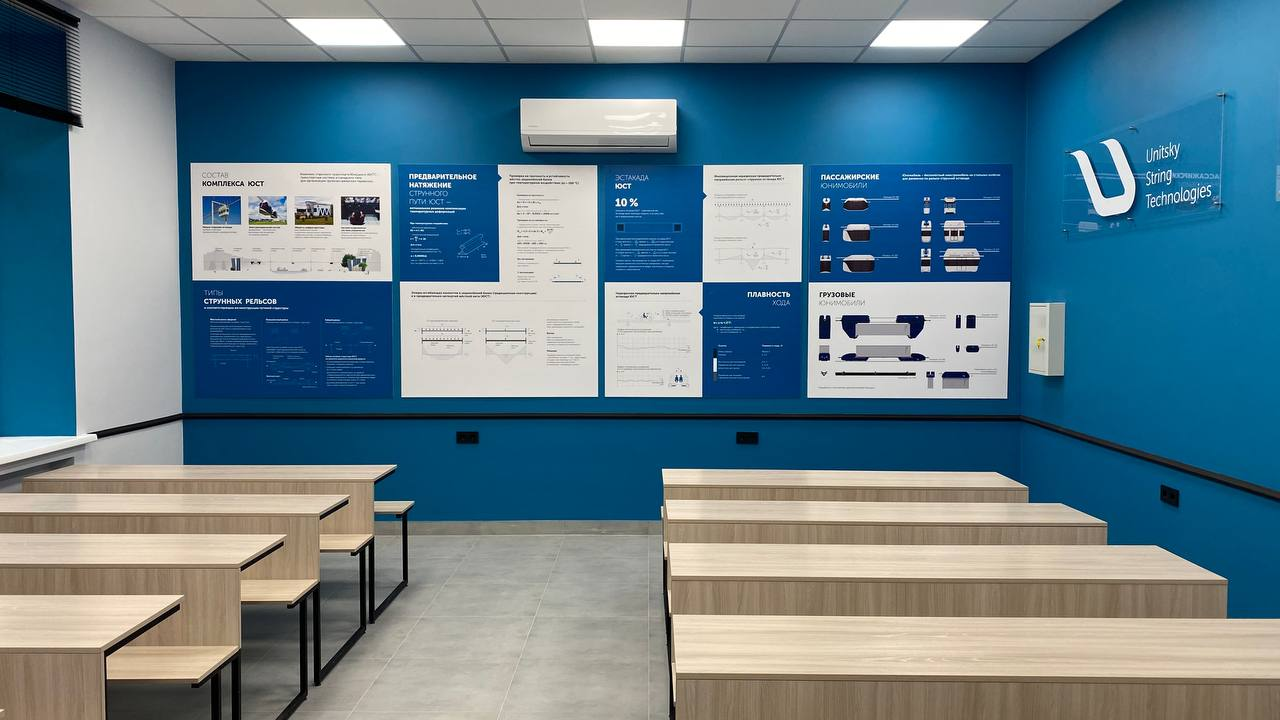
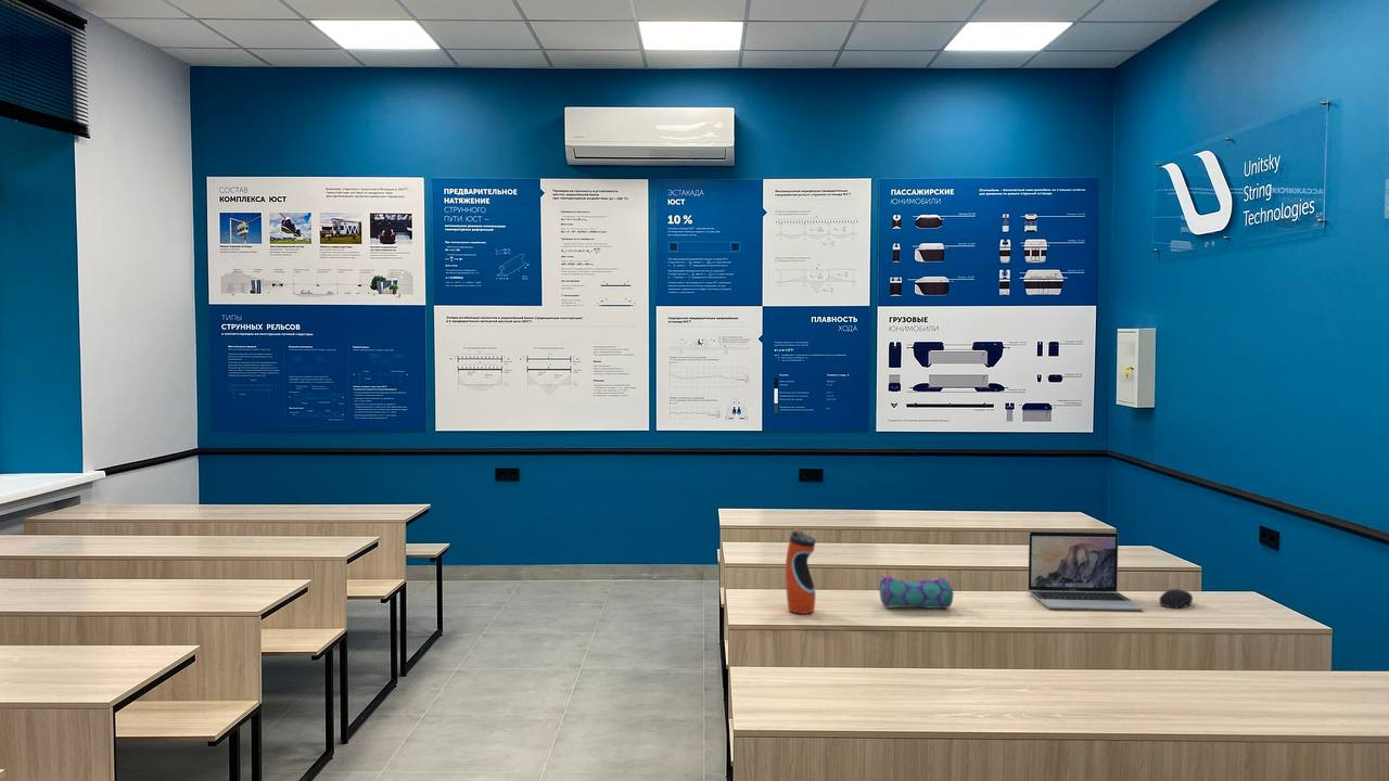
+ water bottle (800, 568)
+ laptop (1084, 569)
+ pencil case (915, 591)
+ computer mouse (1175, 597)
